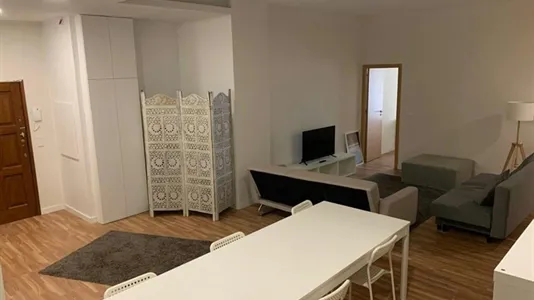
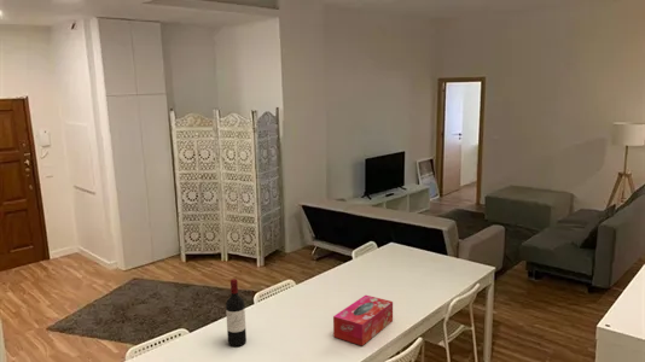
+ wine bottle (236, 311)
+ tissue box (364, 319)
